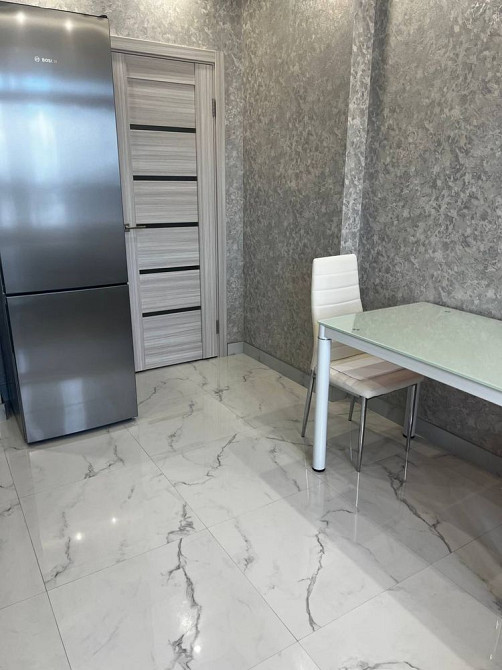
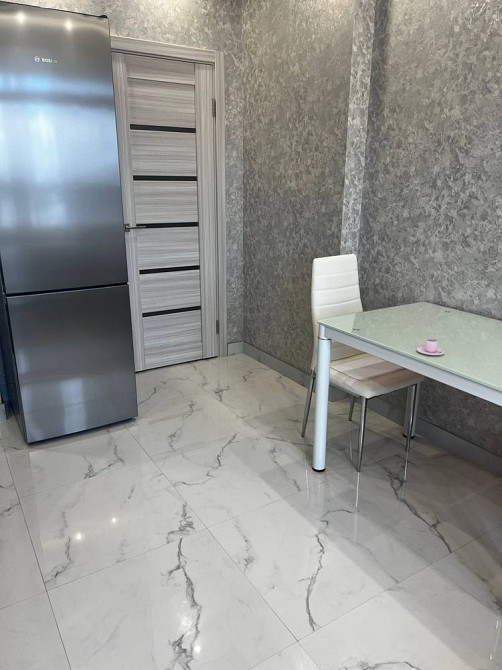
+ teacup (431, 338)
